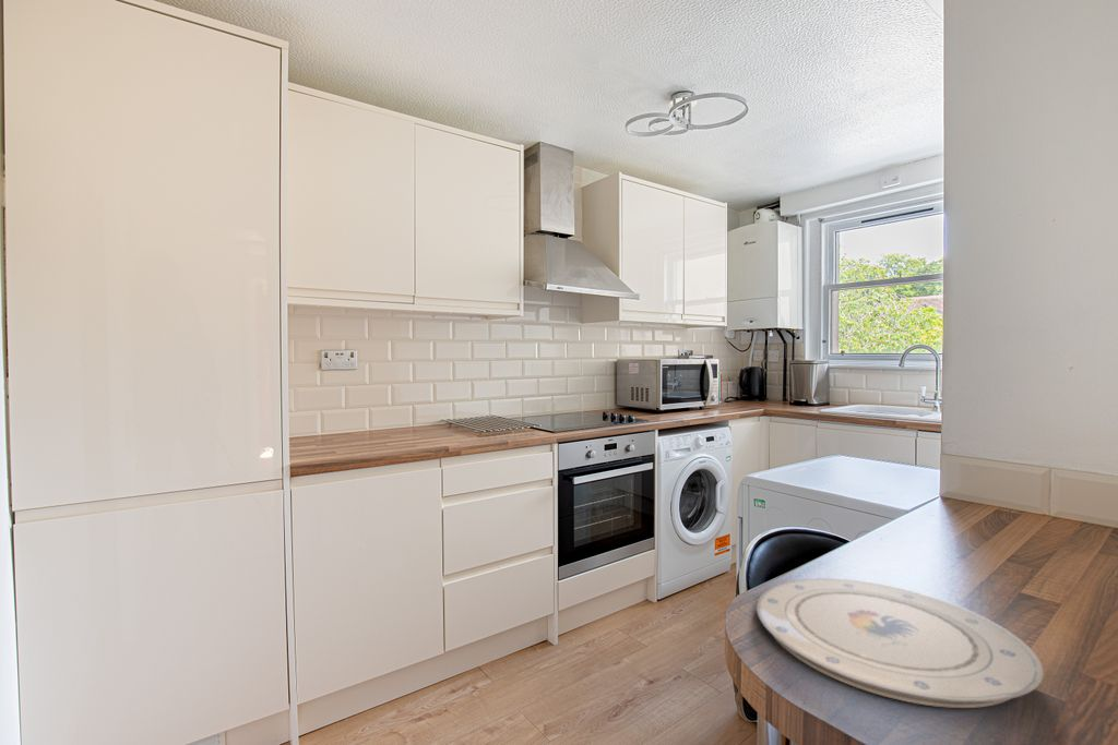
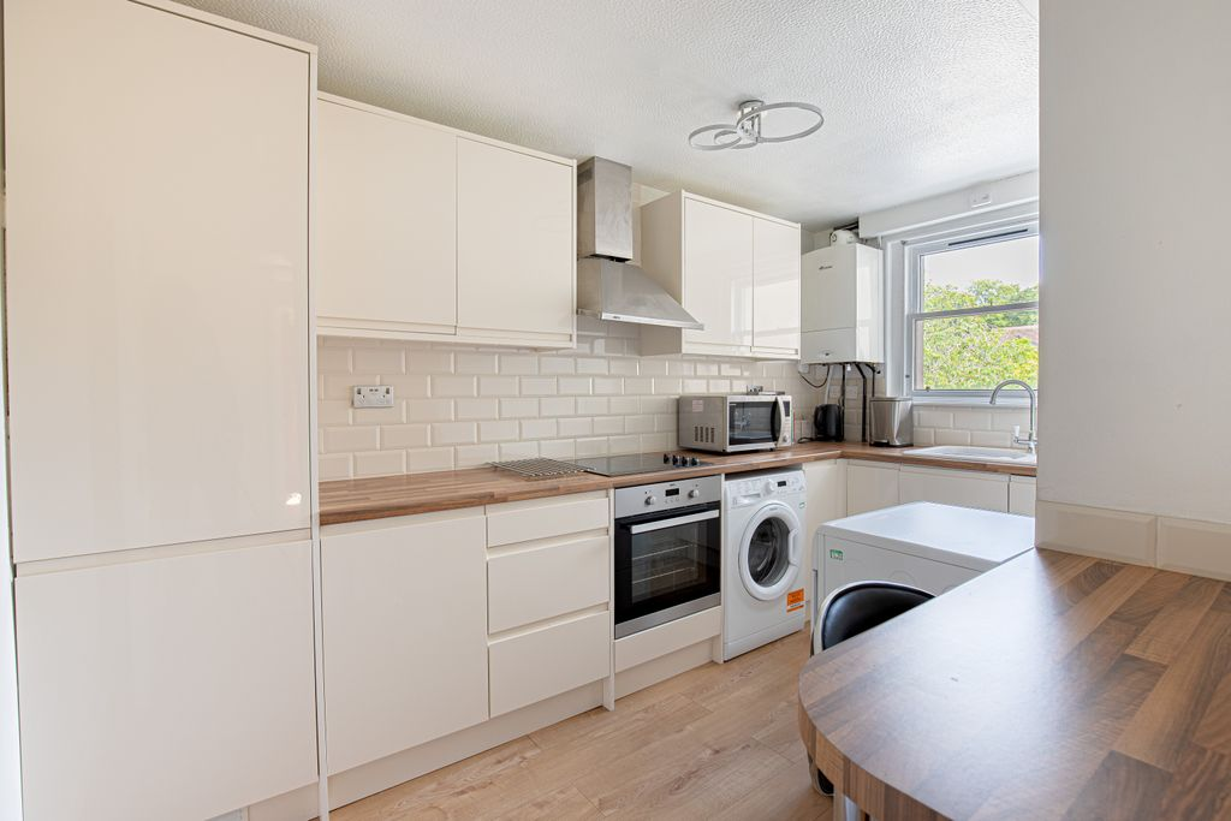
- plate (882, 632)
